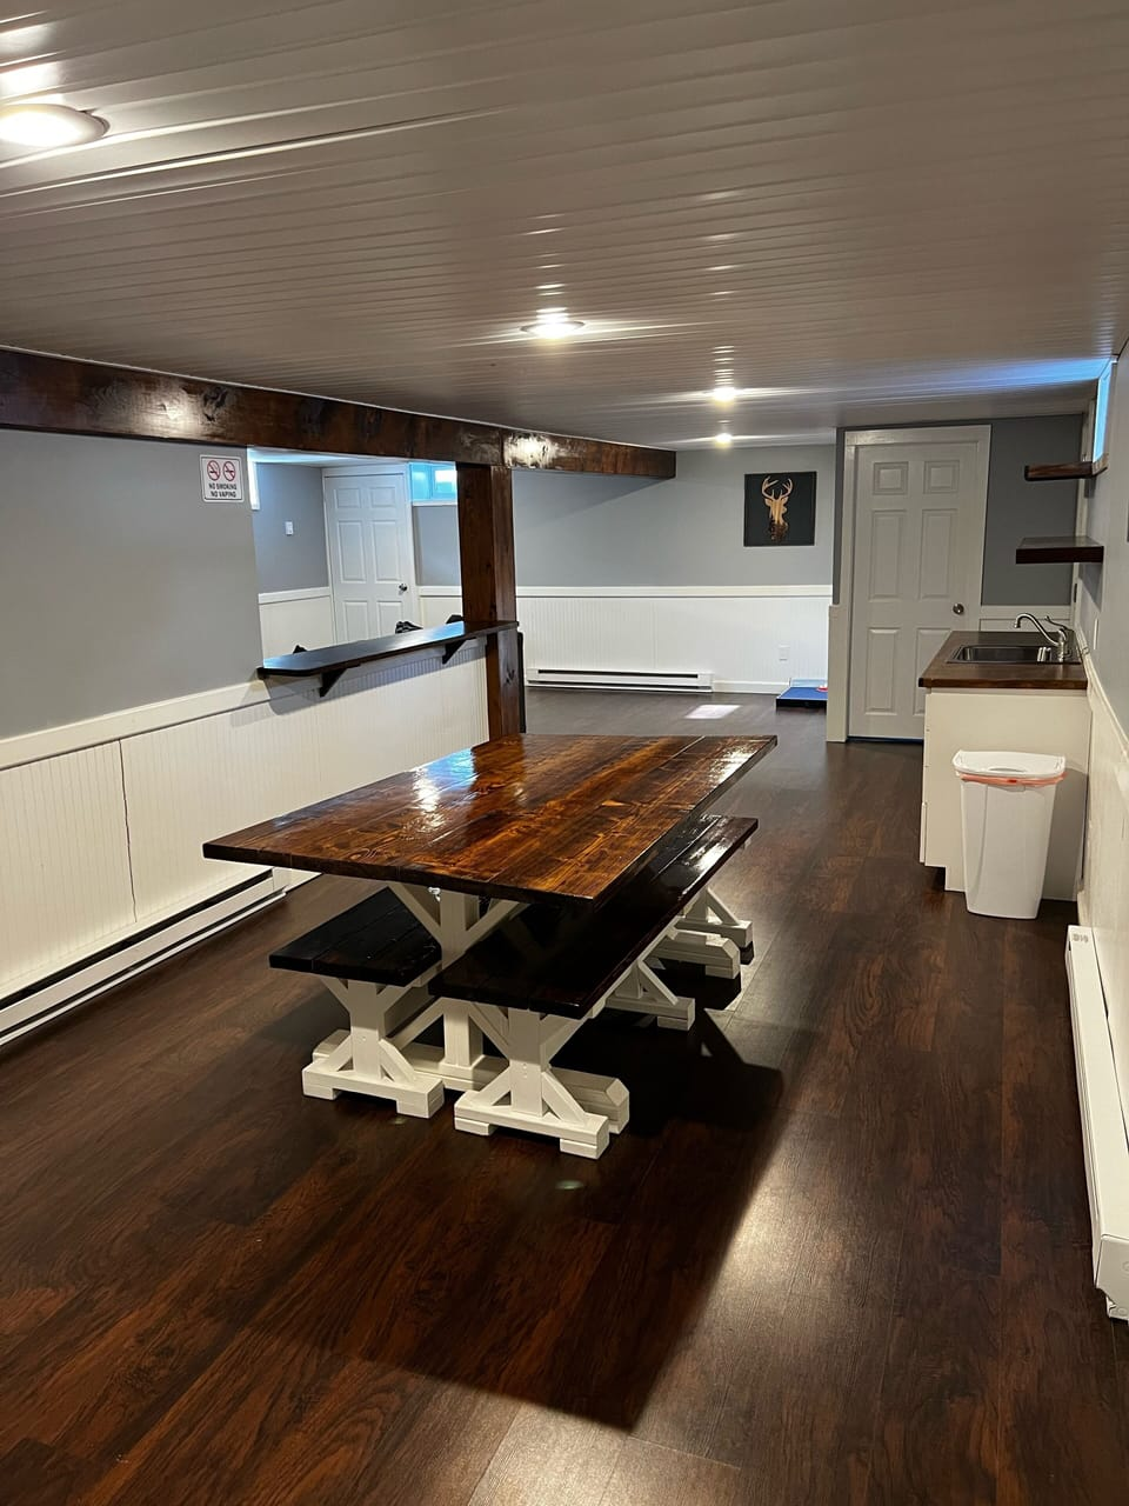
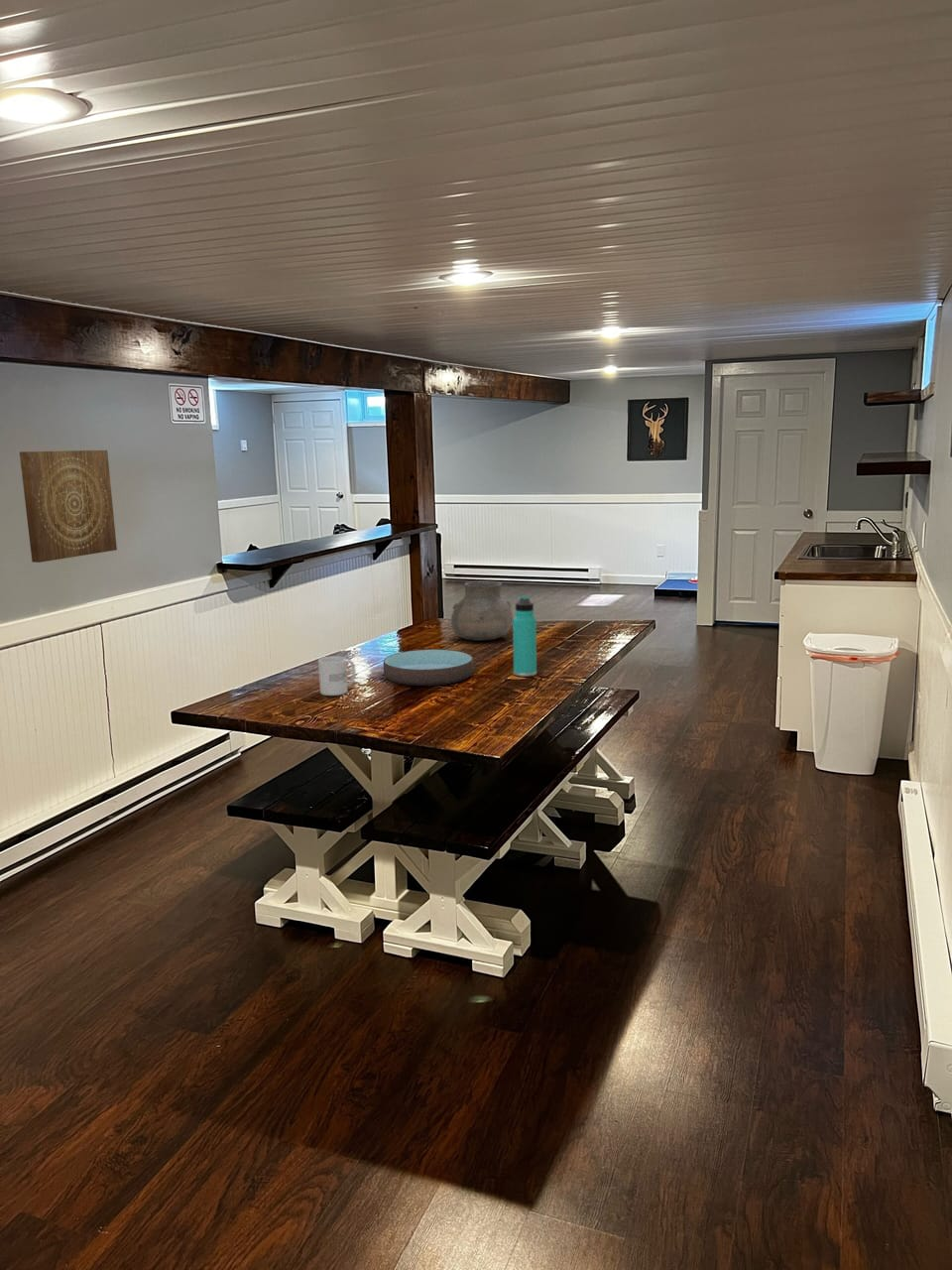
+ mug (335, 674)
+ wall art (70, 503)
+ bowl (428, 667)
+ vase (481, 610)
+ thermos bottle (525, 635)
